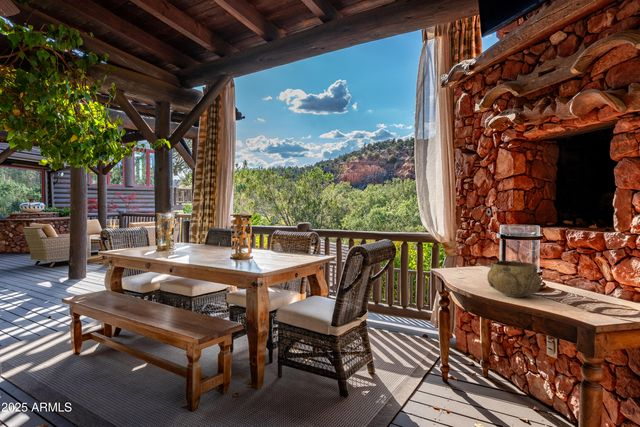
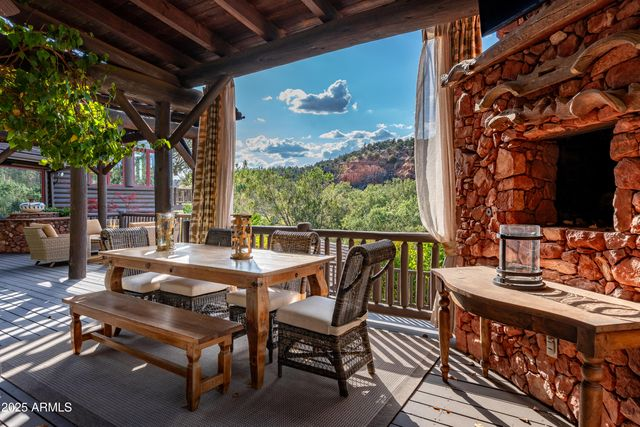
- decorative bowl (513, 279)
